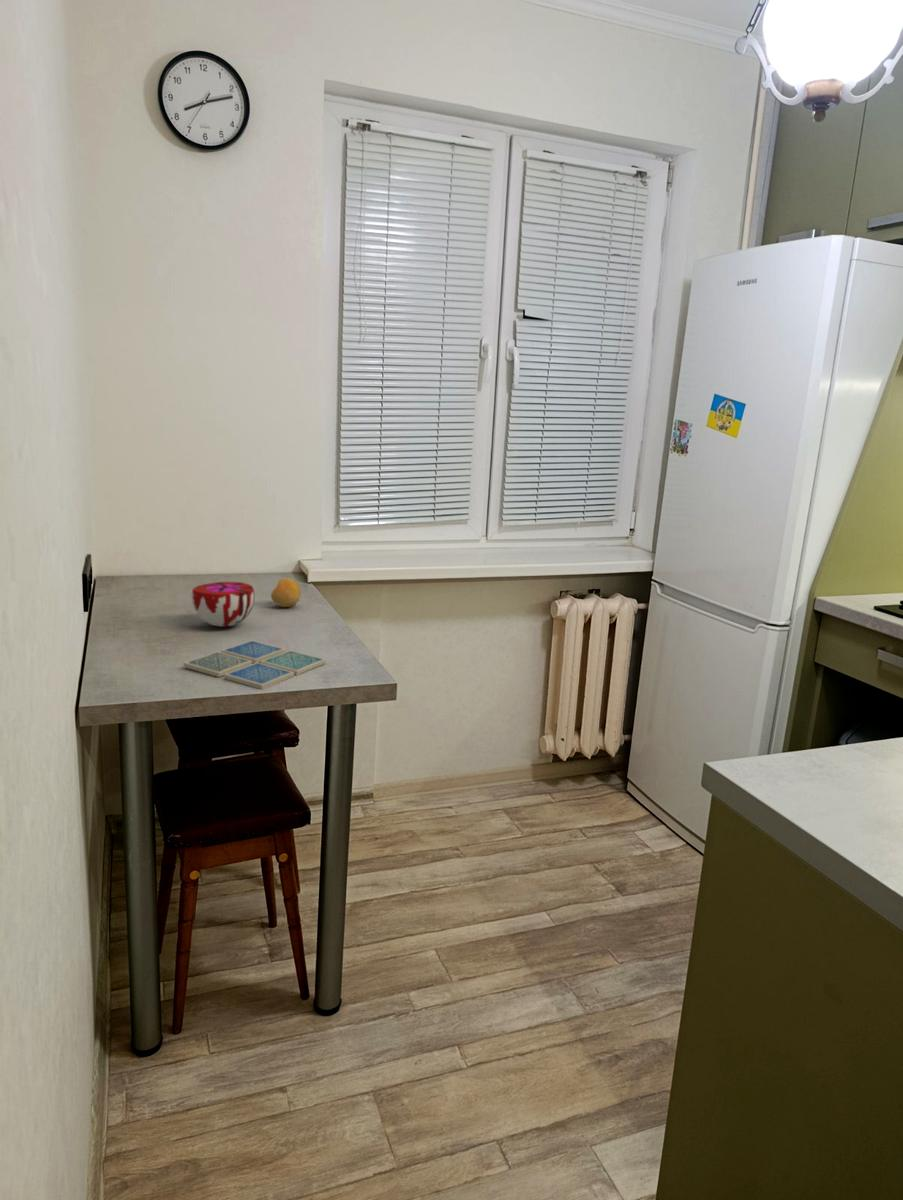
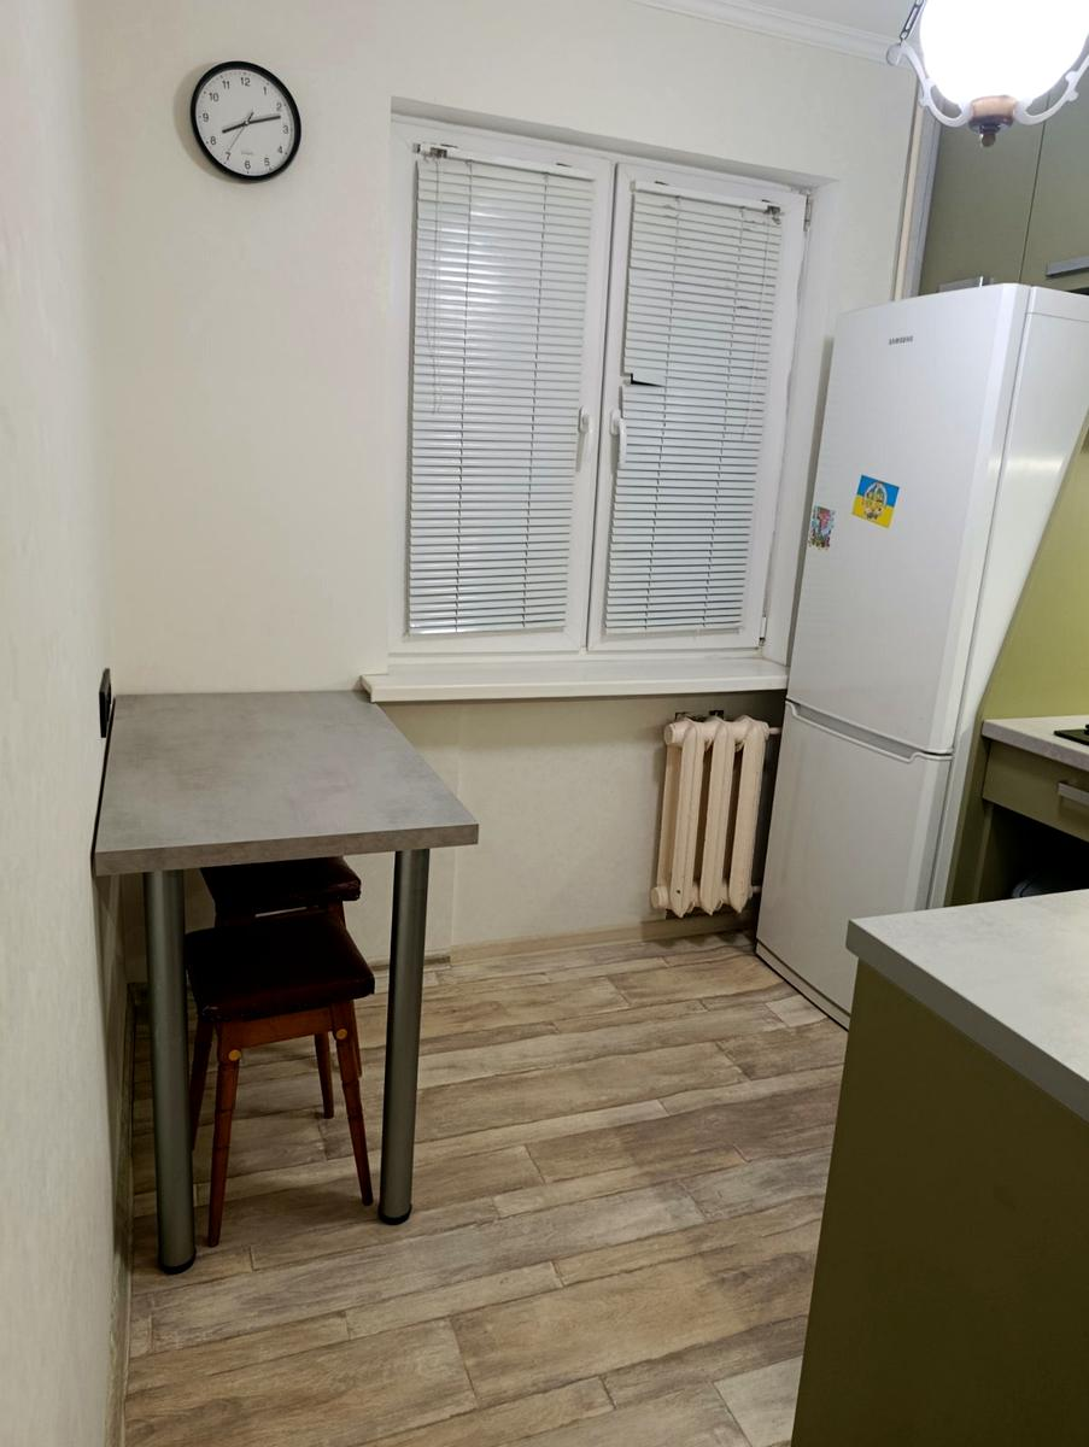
- drink coaster (256, 663)
- decorative bowl (223, 606)
- fruit (285, 592)
